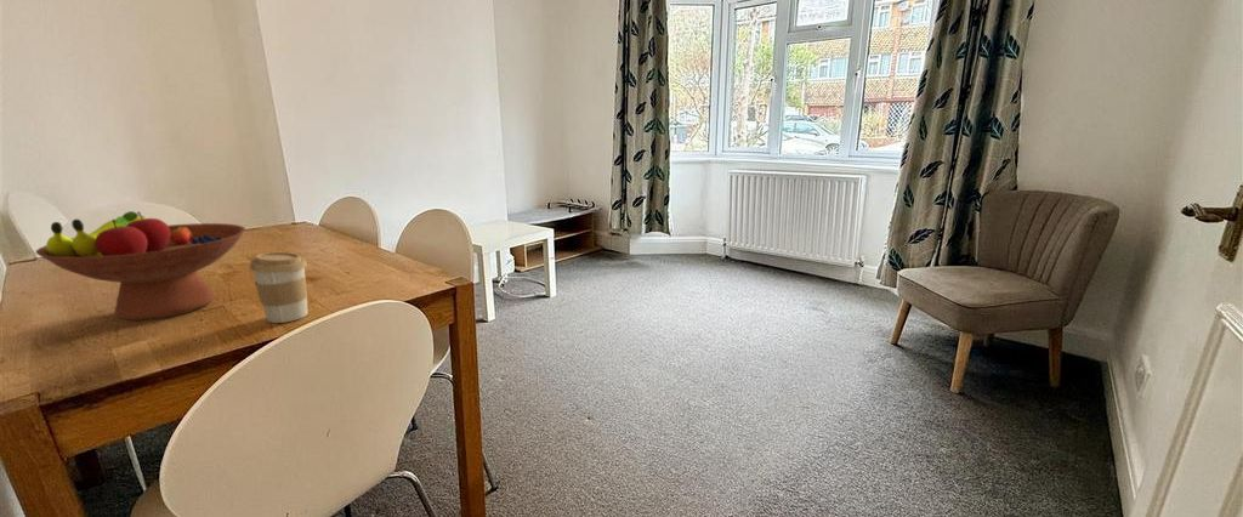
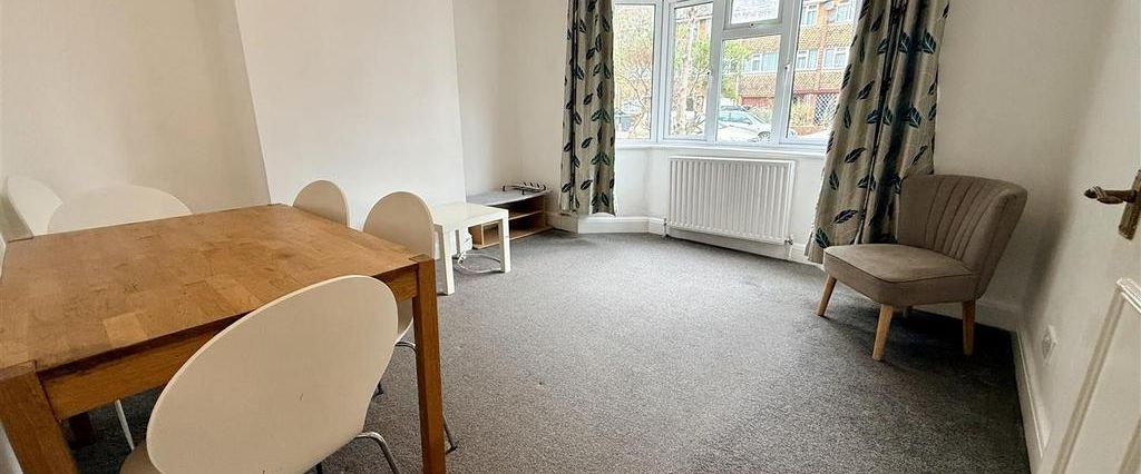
- coffee cup (282, 285)
- fruit bowl (155, 260)
